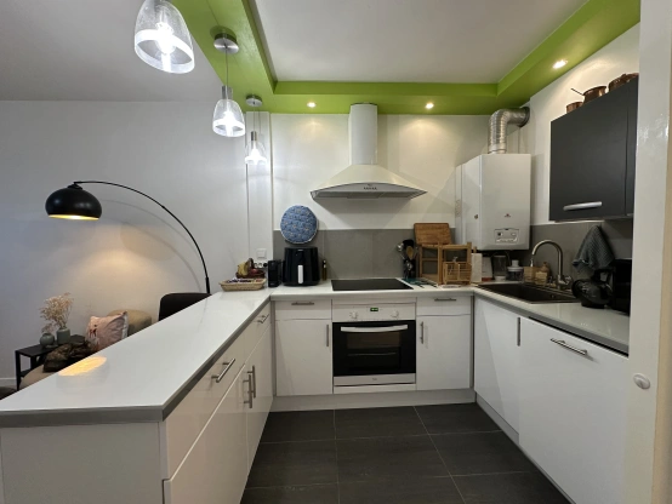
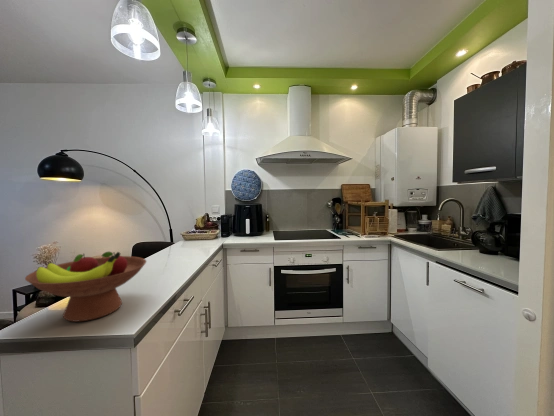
+ fruit bowl (93, 280)
